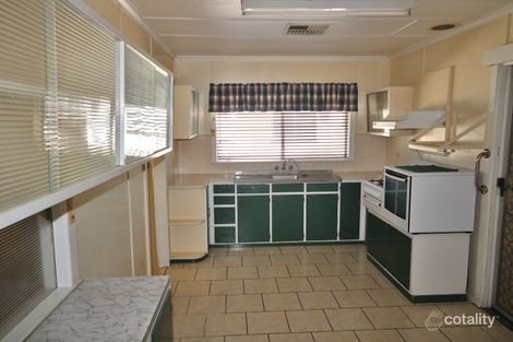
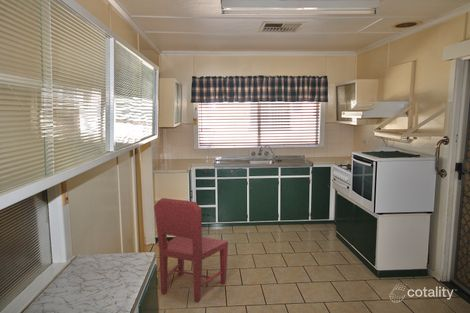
+ dining chair (190, 242)
